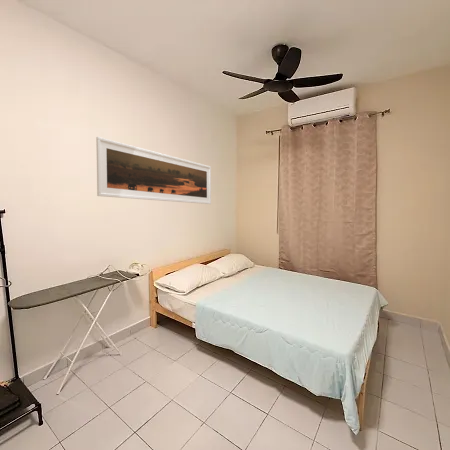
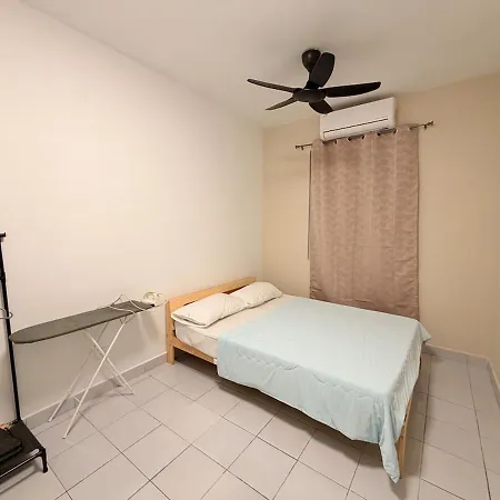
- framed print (166, 178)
